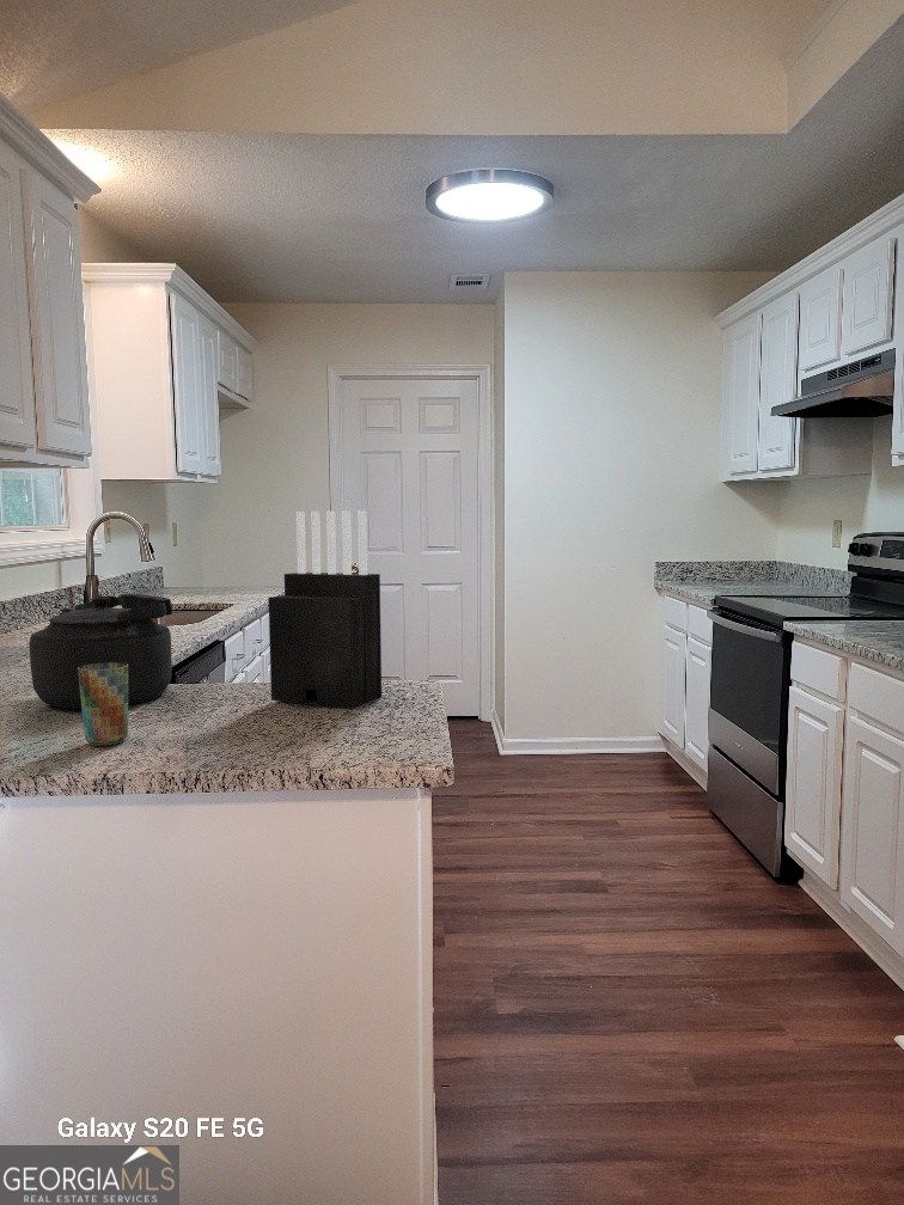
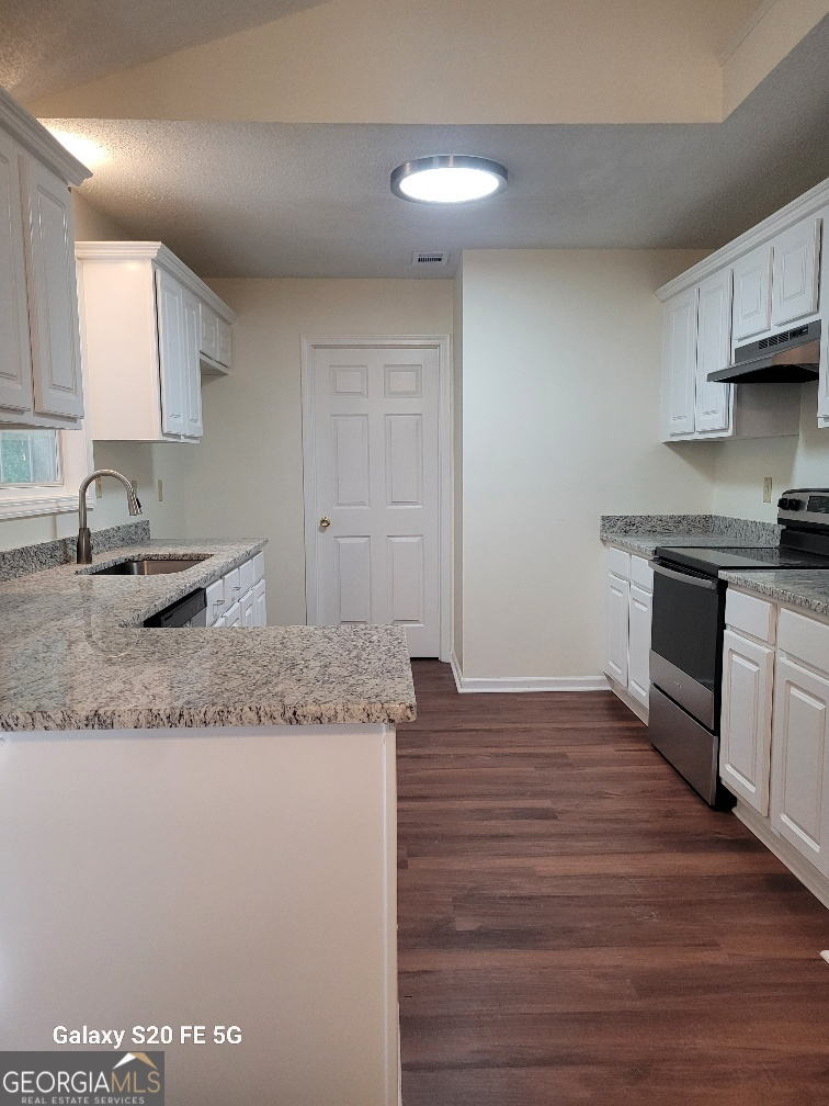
- cup (104, 704)
- kettle (103, 646)
- knife block (320, 606)
